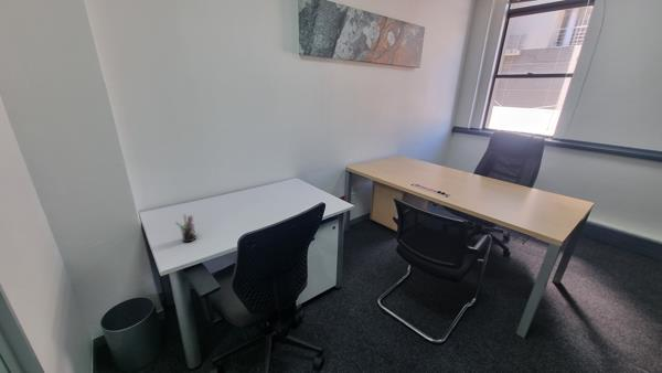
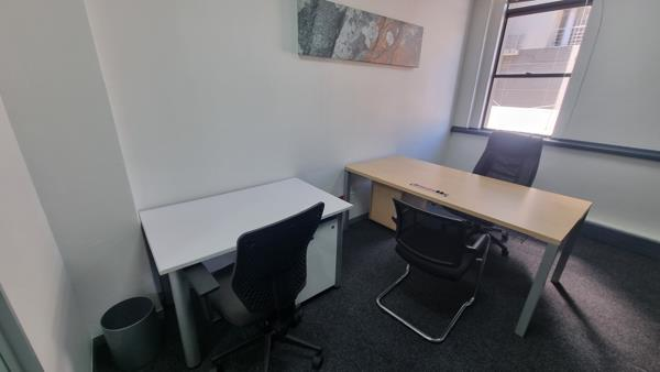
- pen holder (185, 227)
